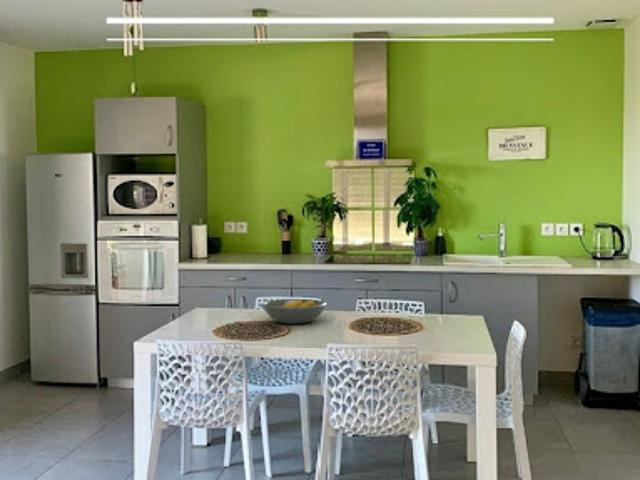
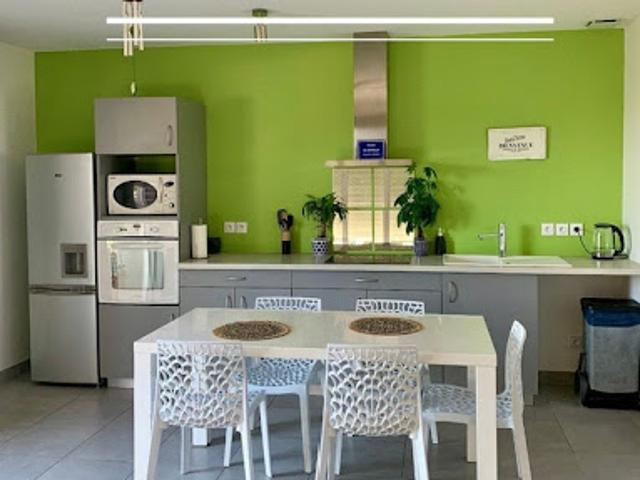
- fruit bowl (294, 310)
